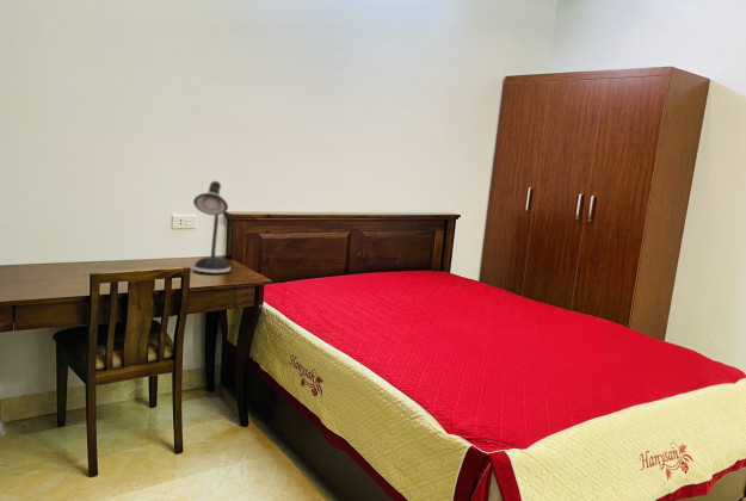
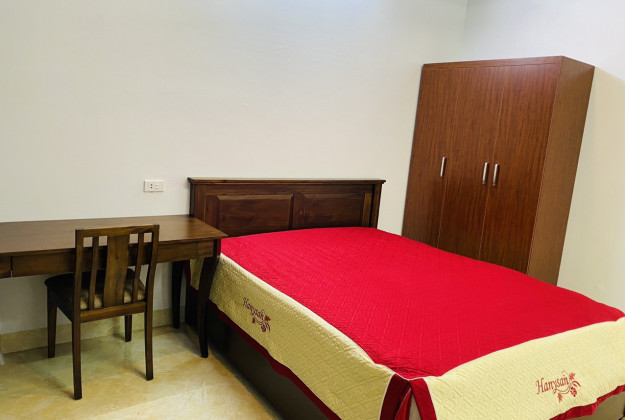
- desk lamp (214, 225)
